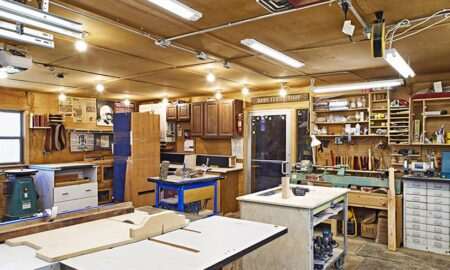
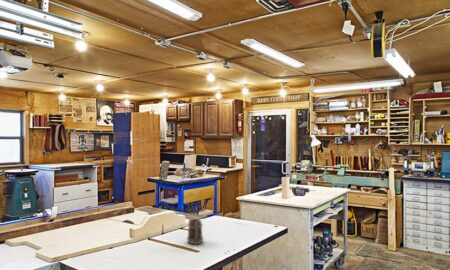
+ mug (195, 232)
